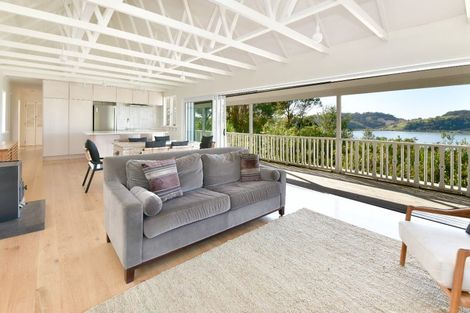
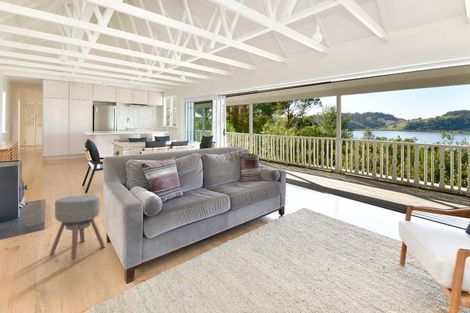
+ ottoman (78, 224)
